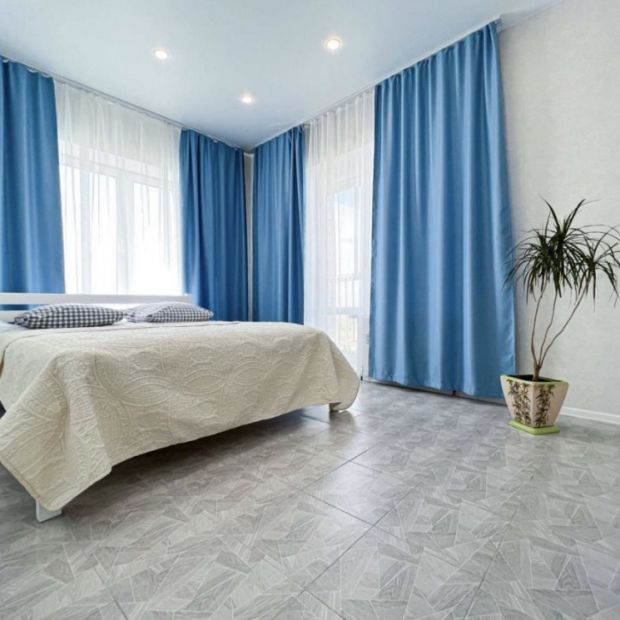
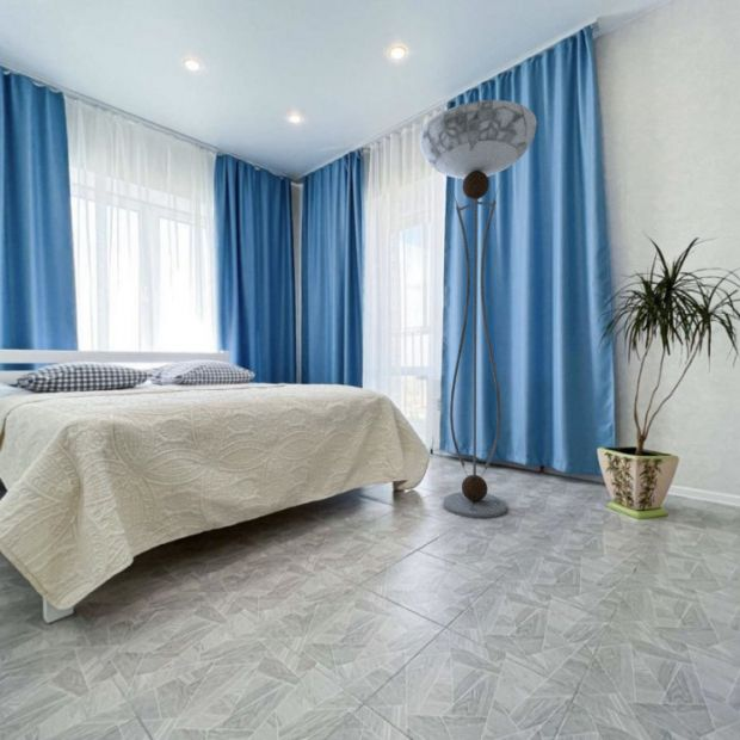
+ floor lamp (475, 325)
